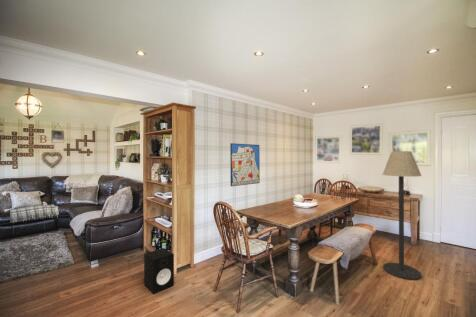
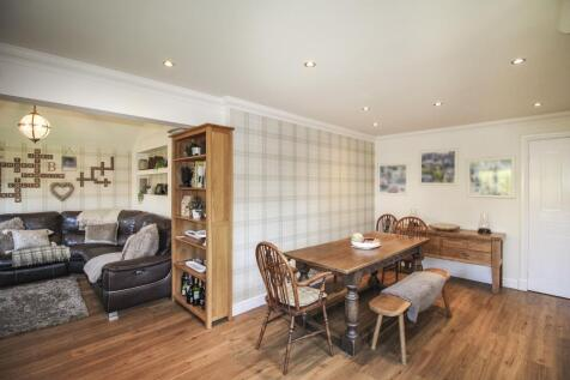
- wall art (245, 164)
- speaker (159, 269)
- floor lamp (401, 211)
